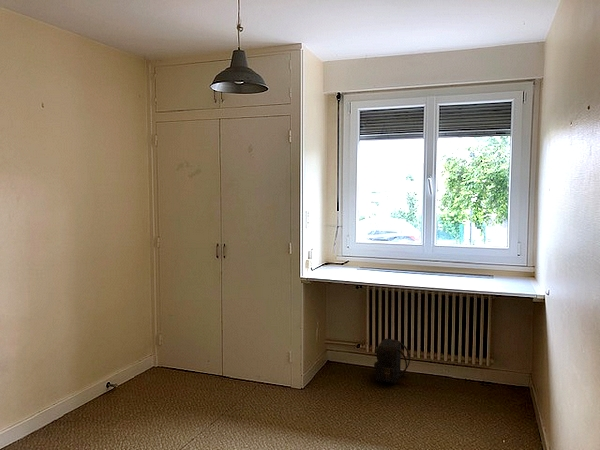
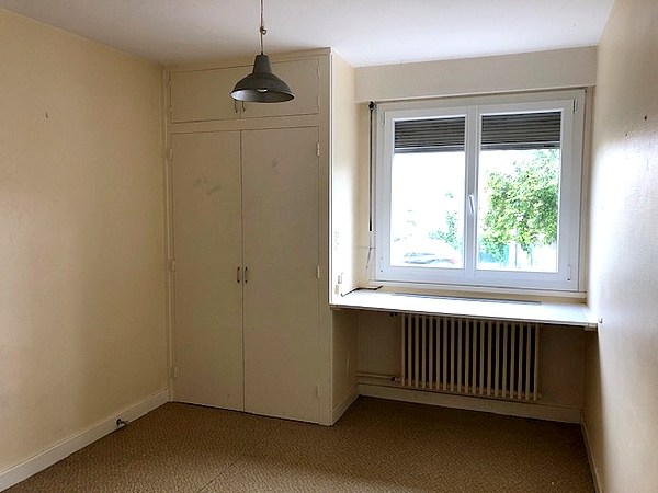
- backpack (392, 360)
